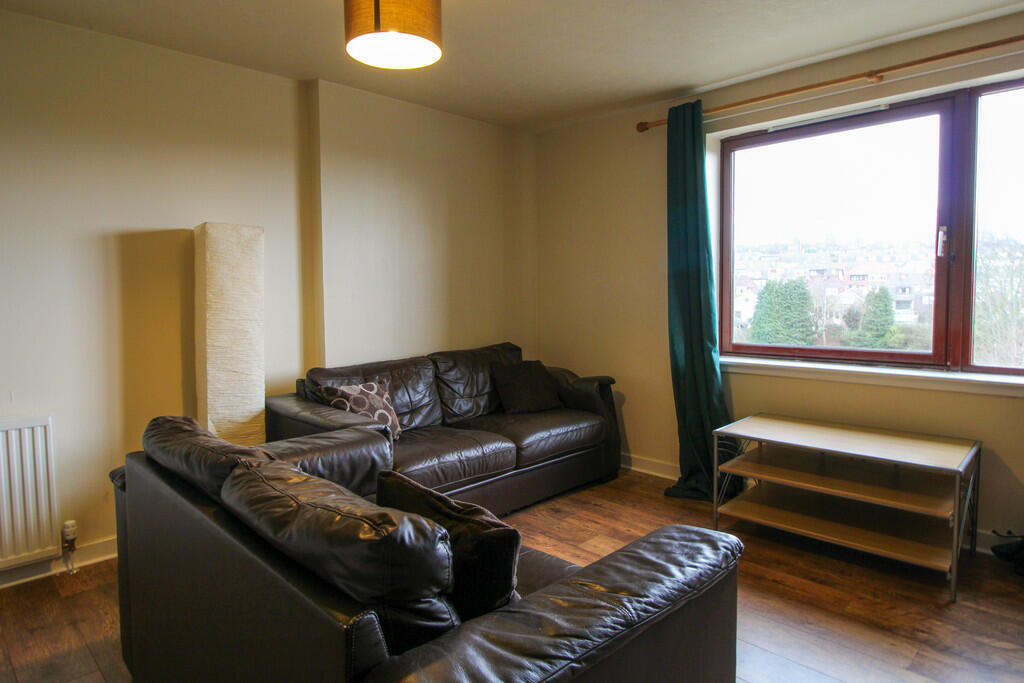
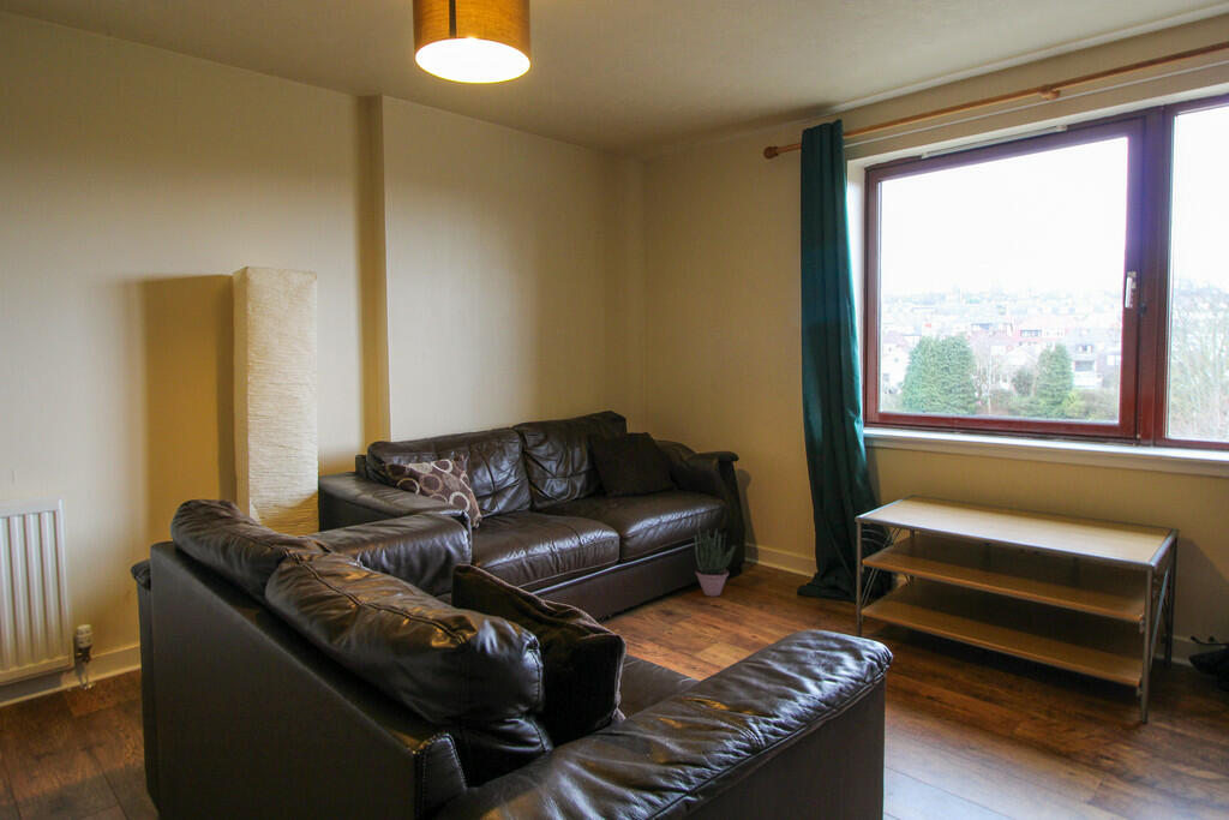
+ potted plant (713, 561)
